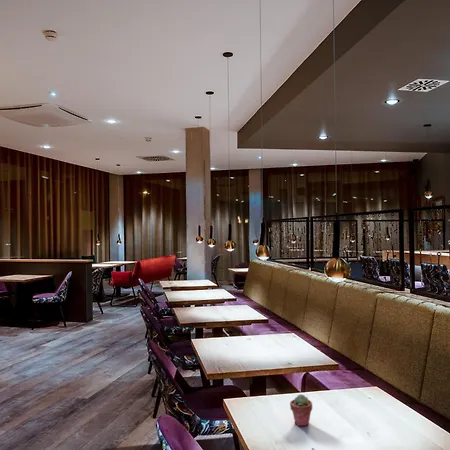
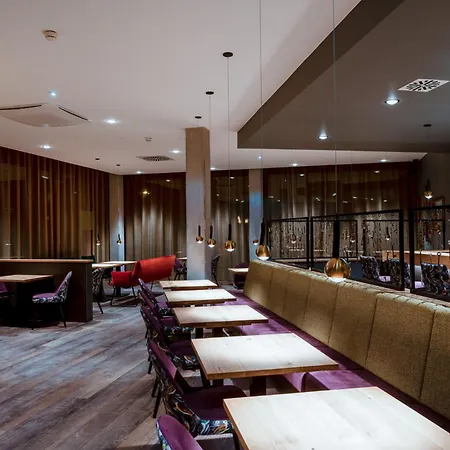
- potted succulent (301, 408)
